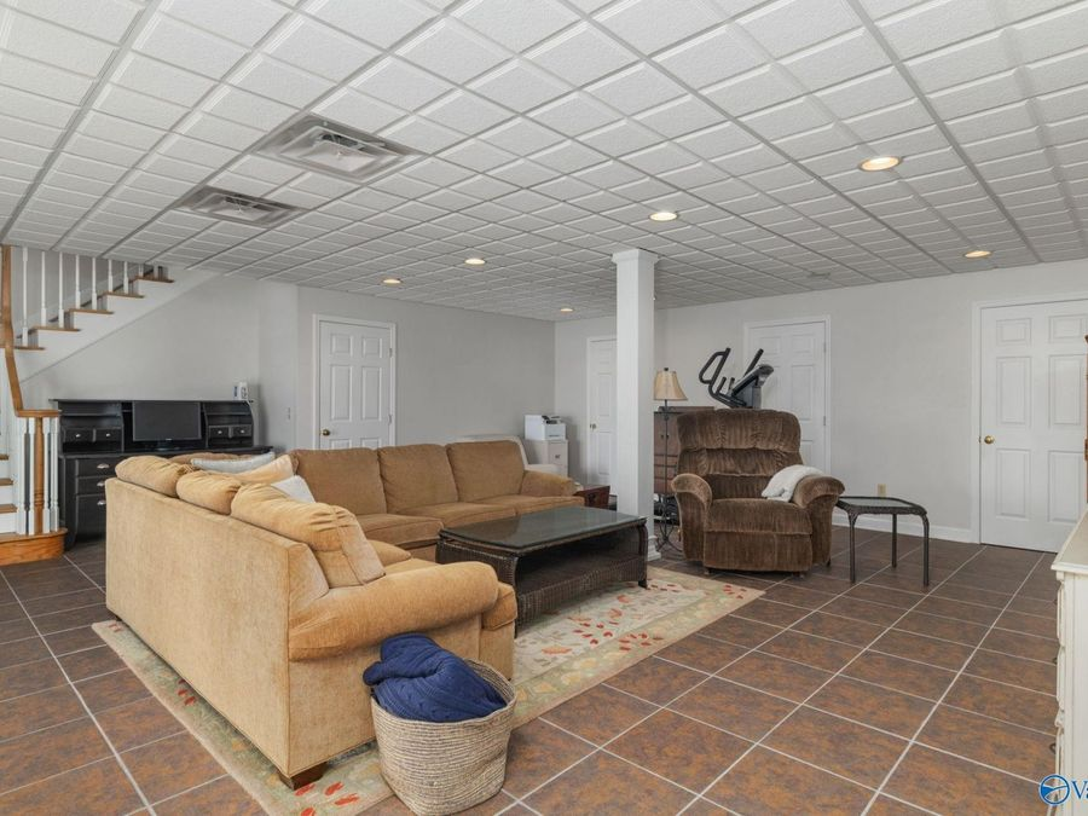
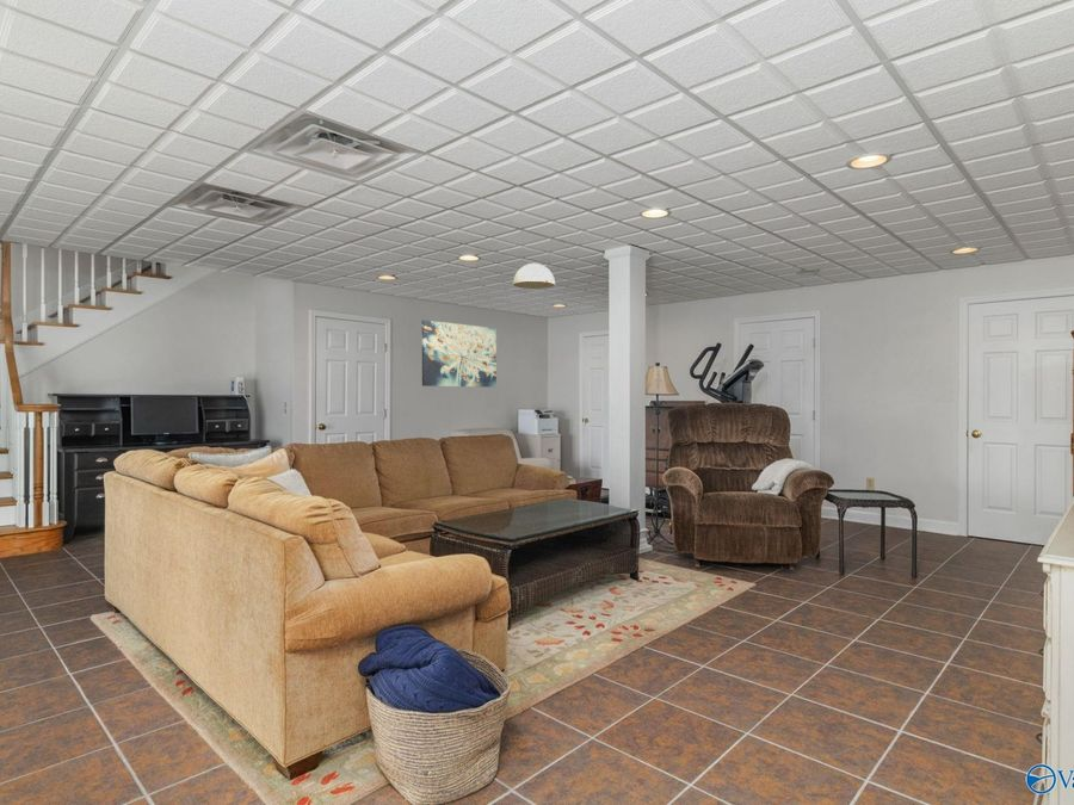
+ wall art (461, 355)
+ ceiling light (533, 274)
